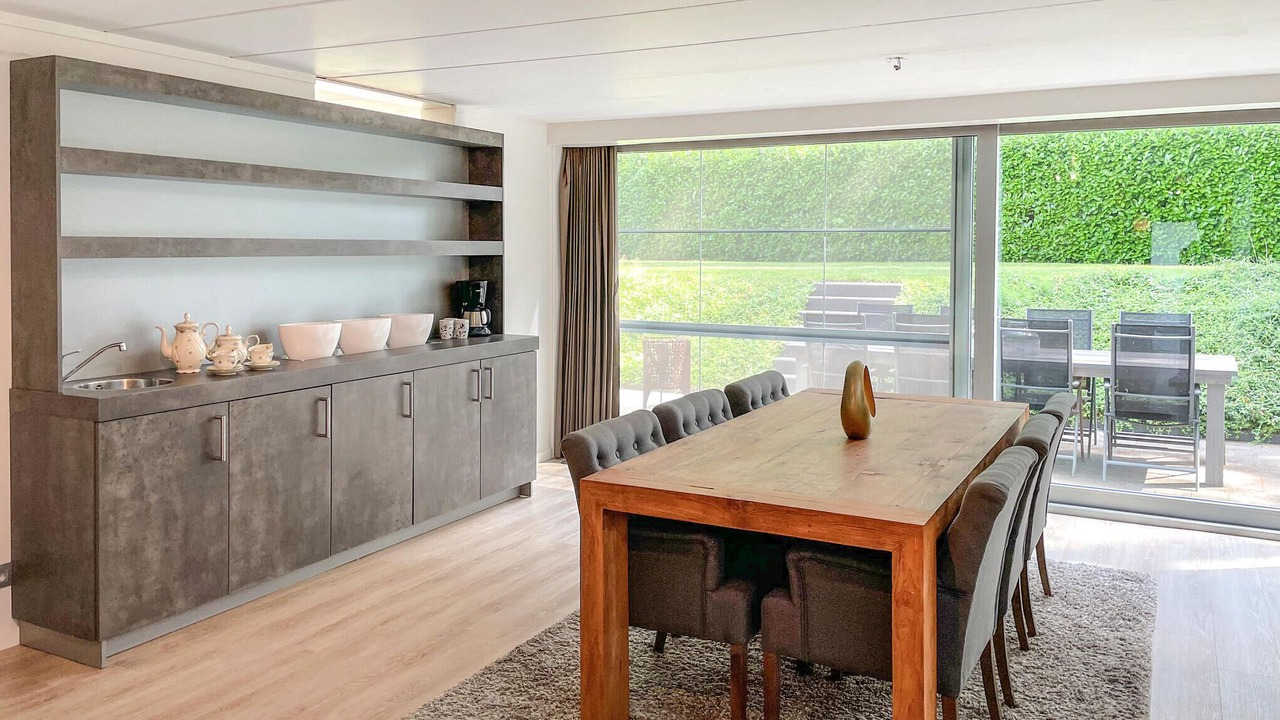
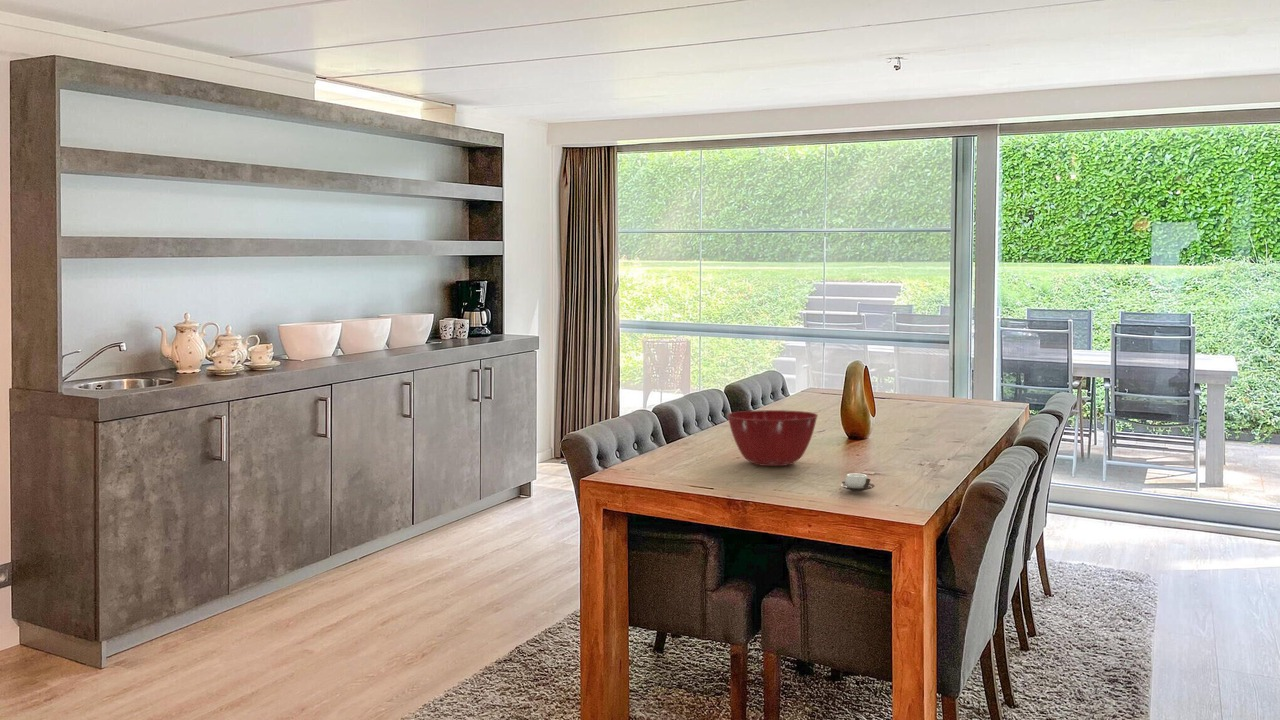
+ mixing bowl (771, 438)
+ cup (856, 483)
